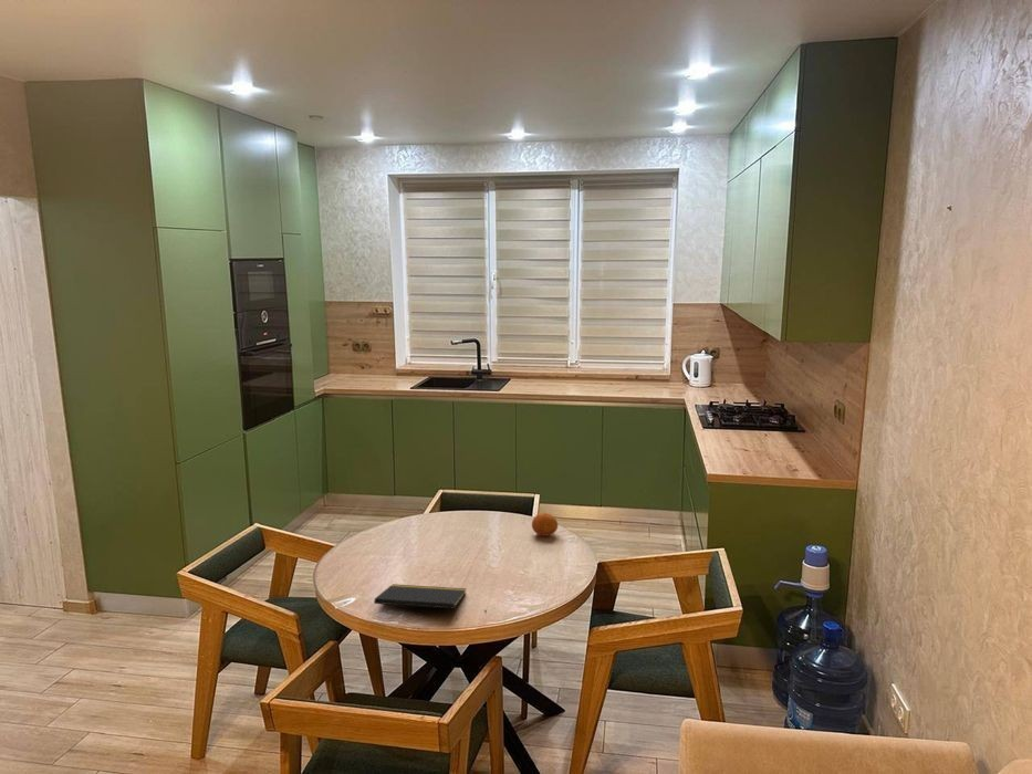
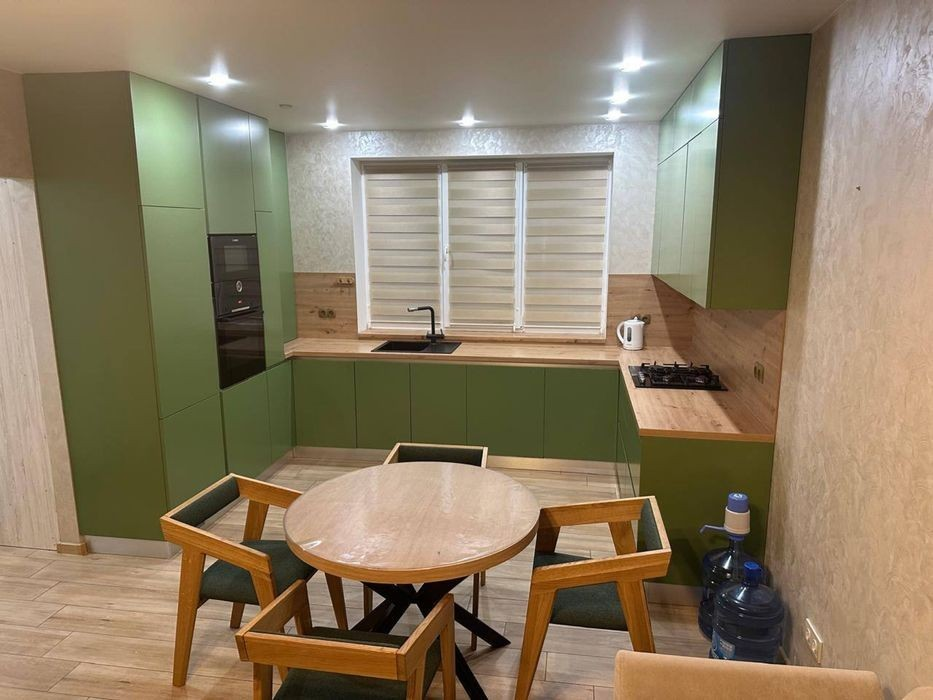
- notepad (421, 595)
- fruit (544, 524)
